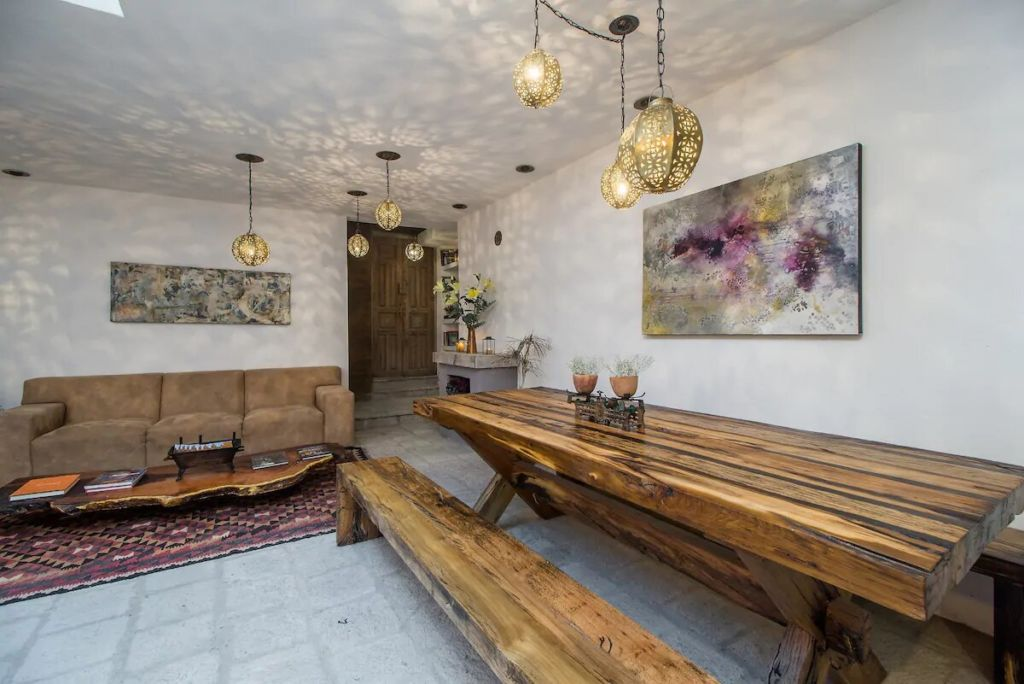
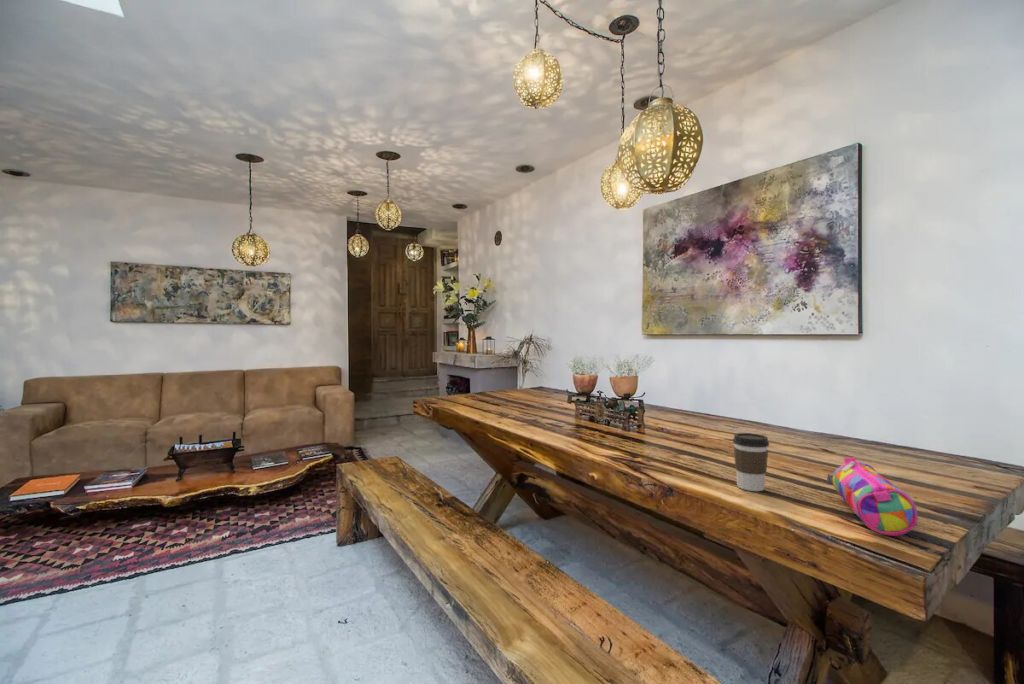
+ pencil case (868, 493)
+ coffee cup (750, 461)
